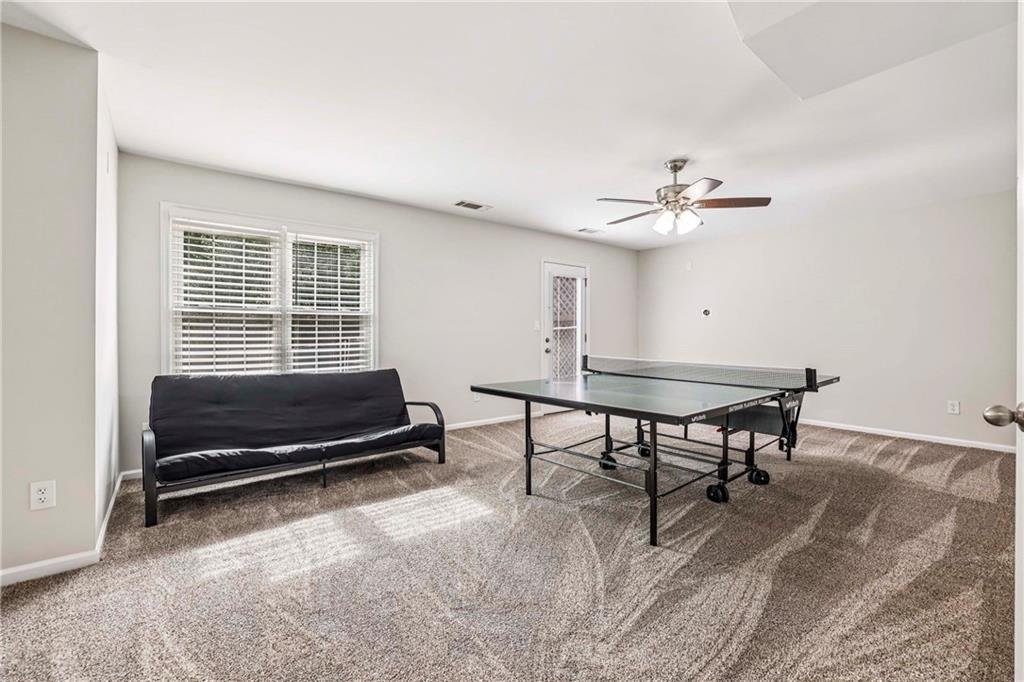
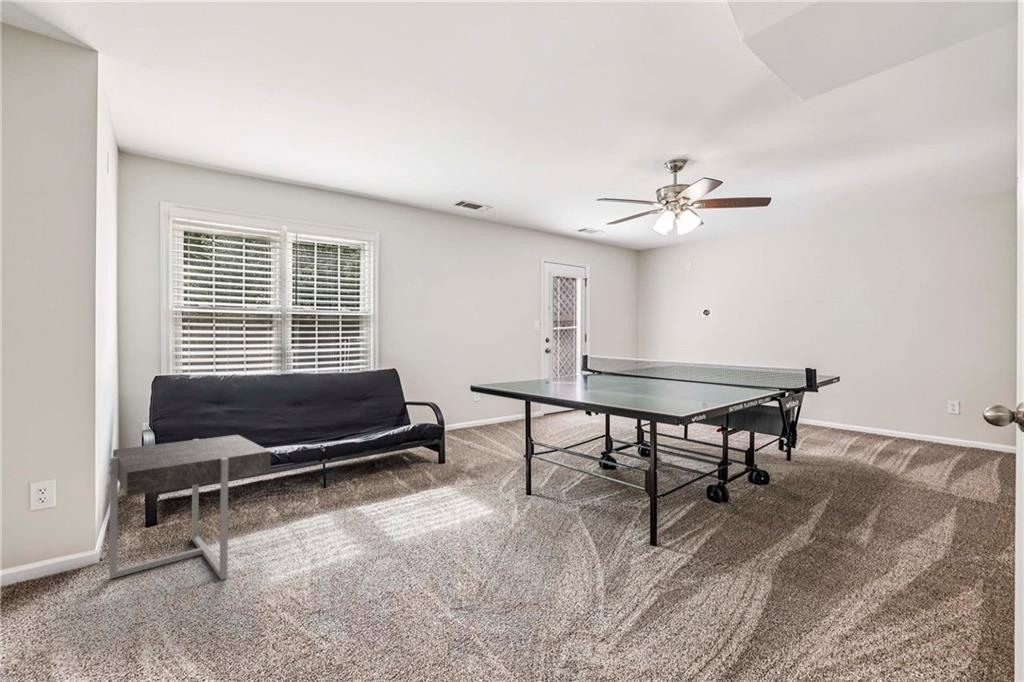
+ side table (192, 506)
